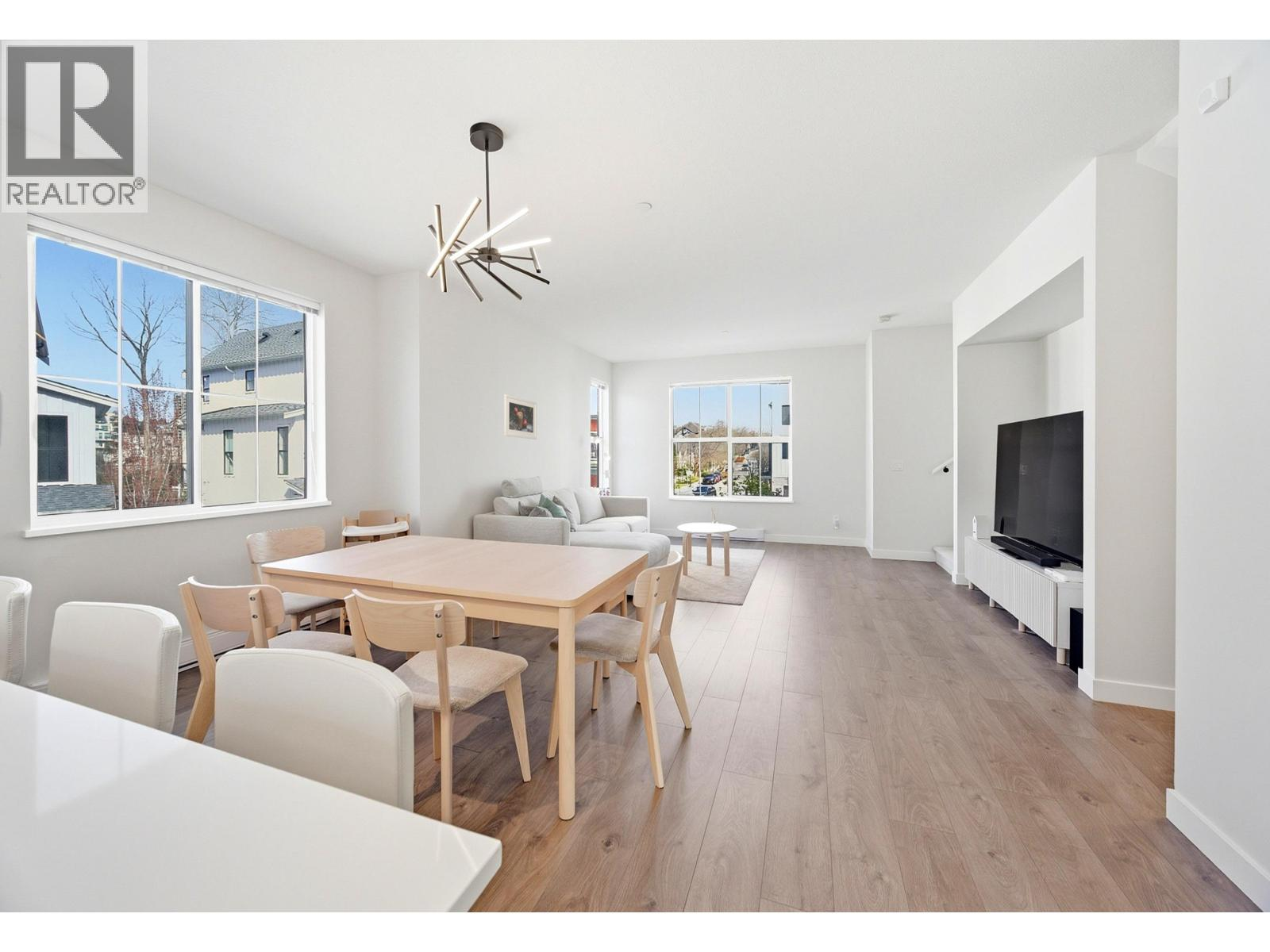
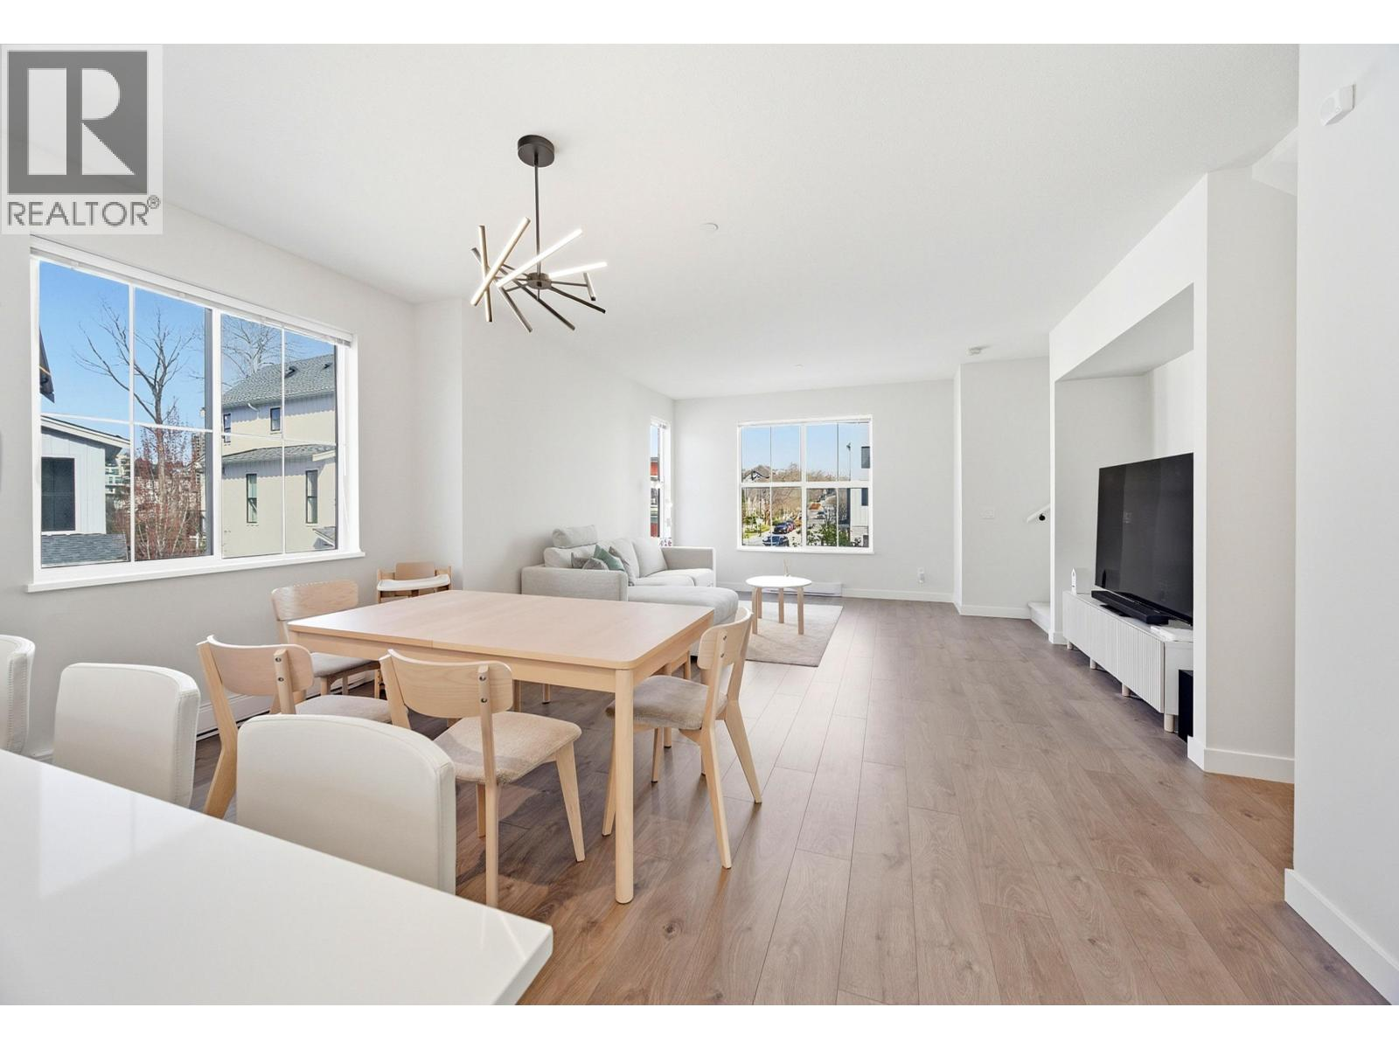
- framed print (521, 417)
